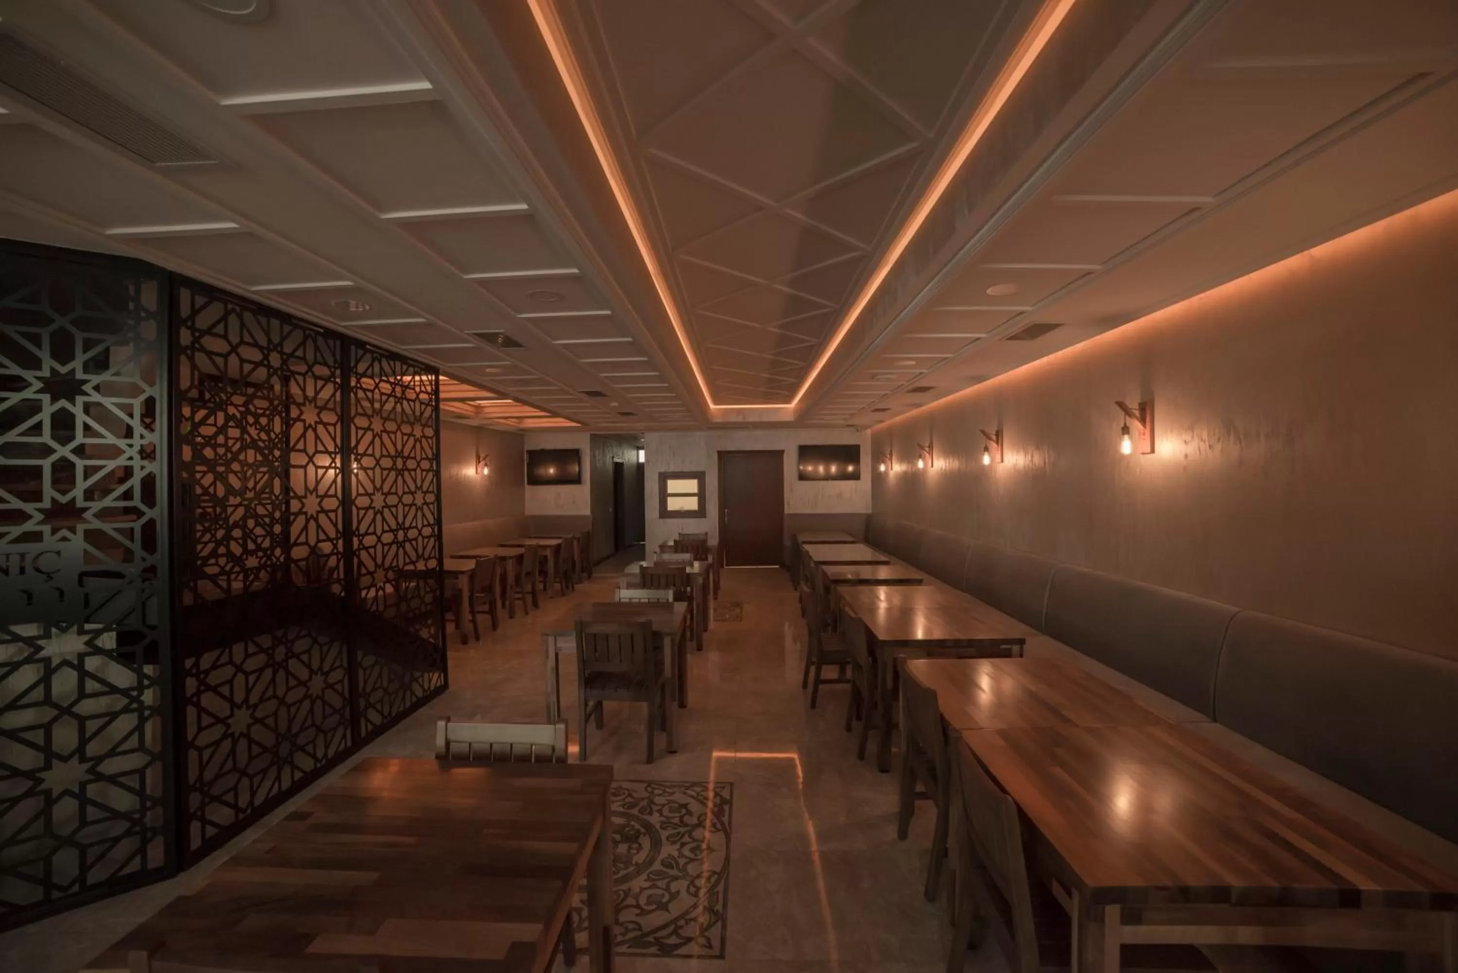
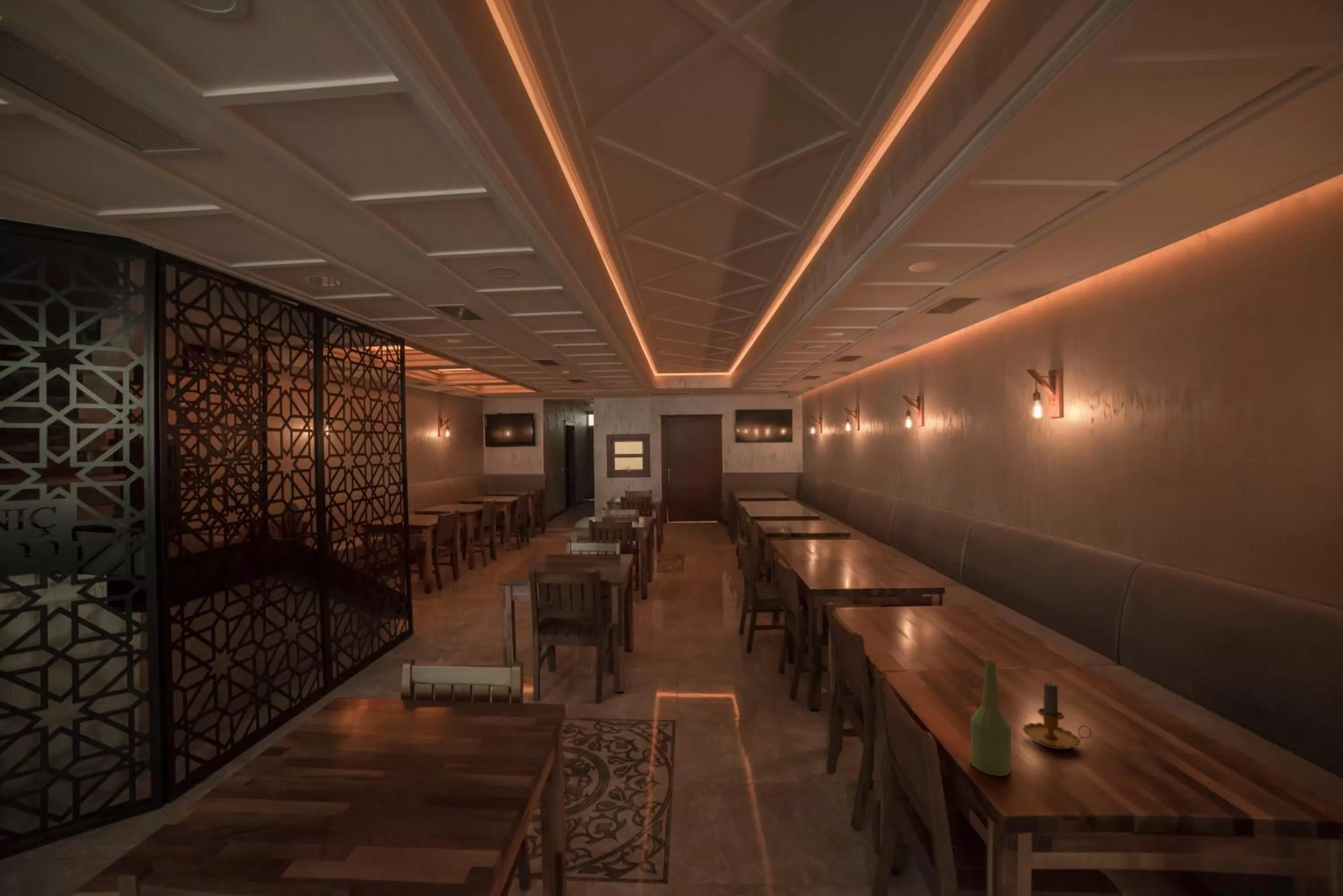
+ bottle (990, 713)
+ candle (1057, 712)
